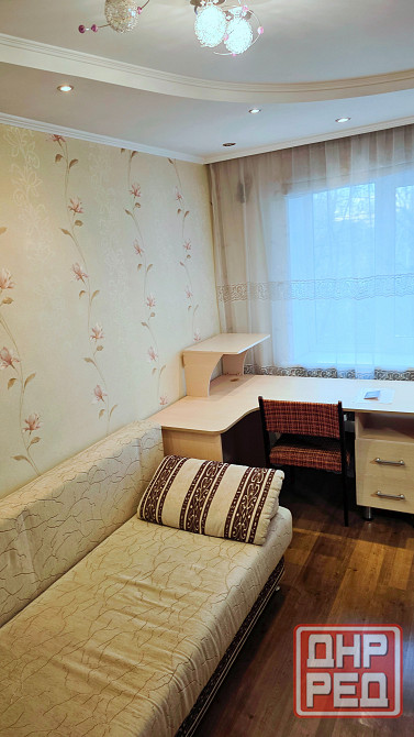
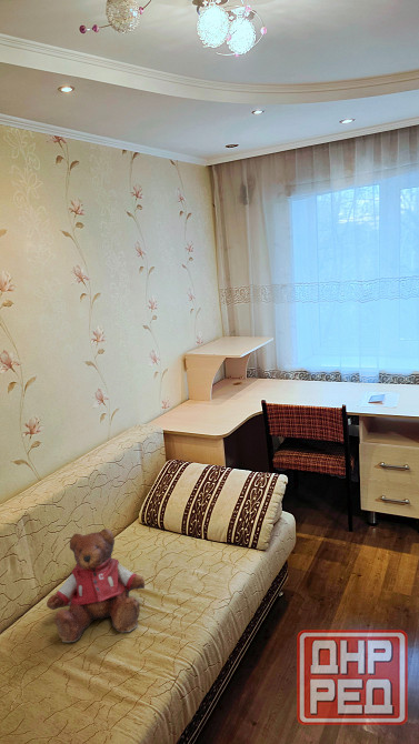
+ teddy bear (94, 579)
